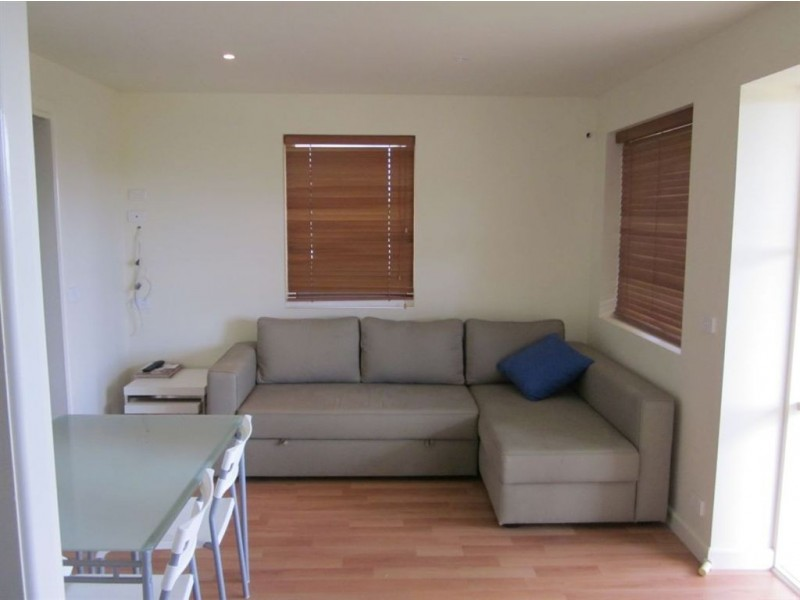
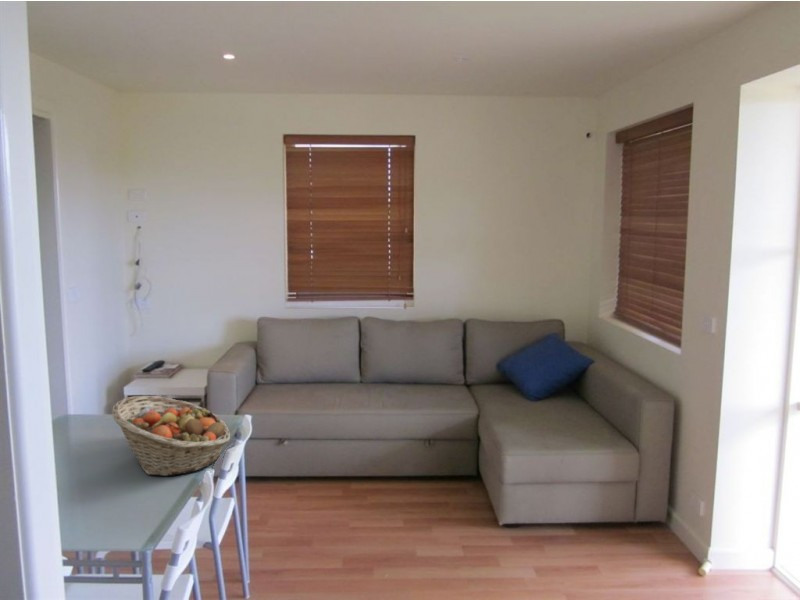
+ fruit basket (173, 430)
